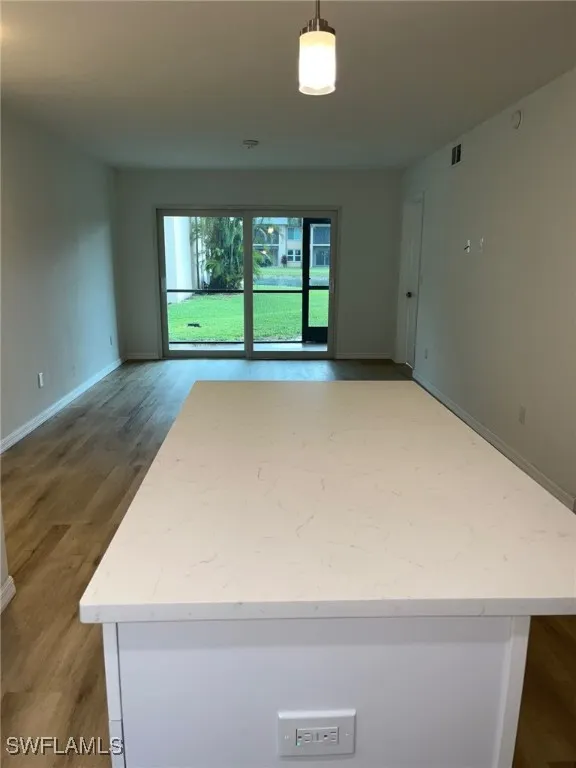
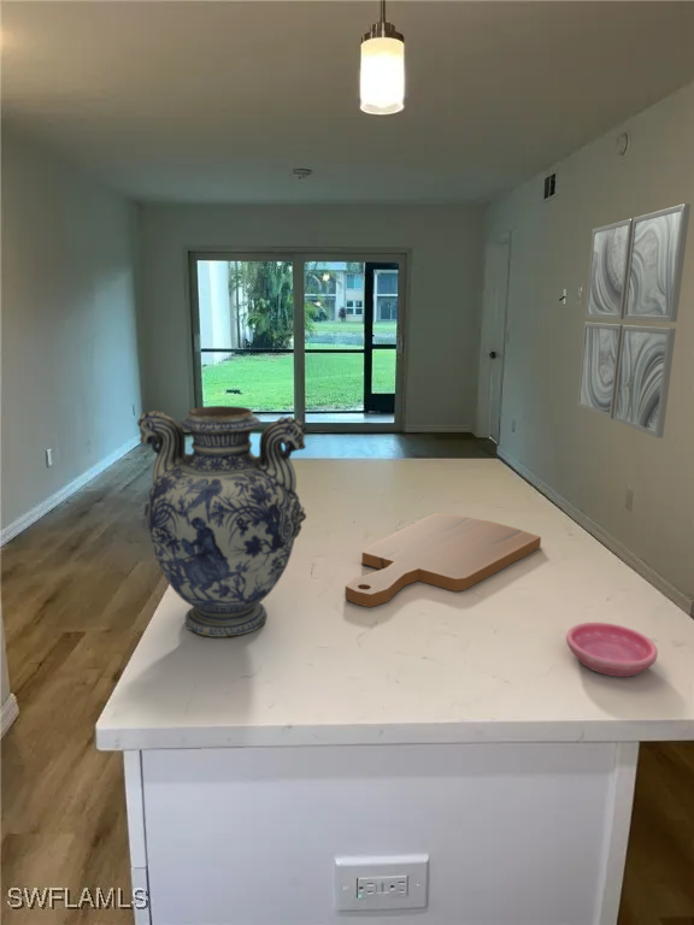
+ saucer (610, 650)
+ wall art (624, 325)
+ cutting board (442, 550)
+ vase (223, 518)
